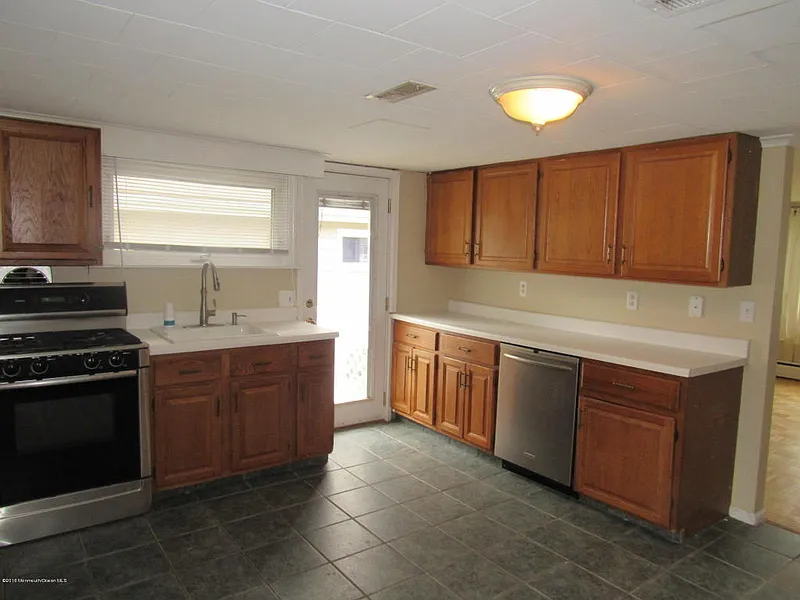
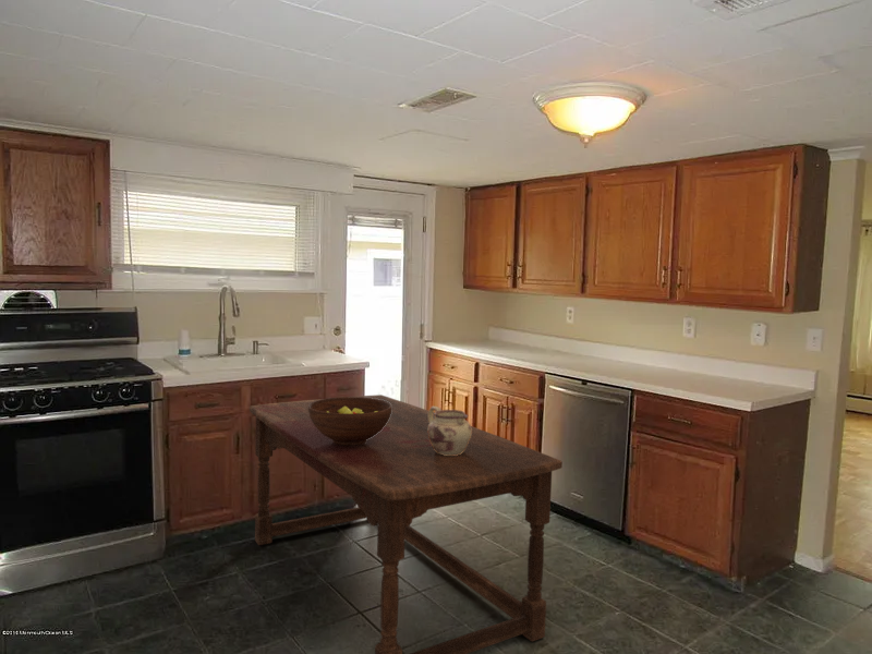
+ fruit bowl (350, 423)
+ dining table (382, 506)
+ pitcher (447, 429)
